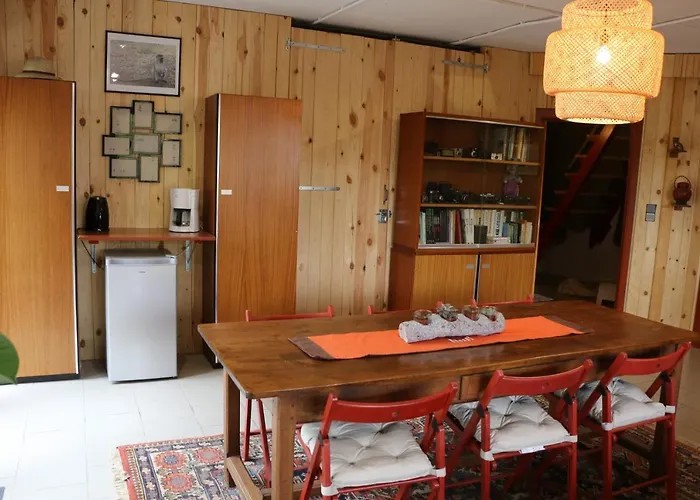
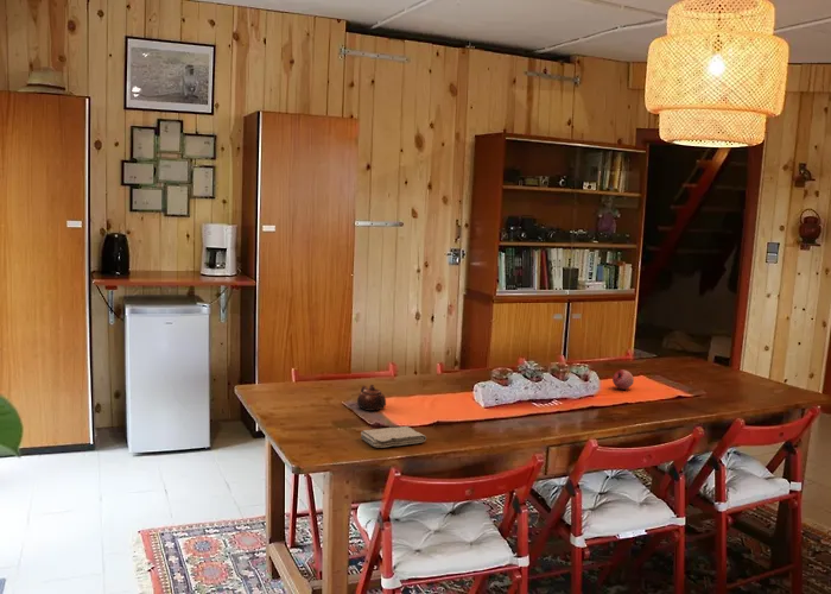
+ teapot (370, 396)
+ fruit (623, 379)
+ washcloth (392, 436)
